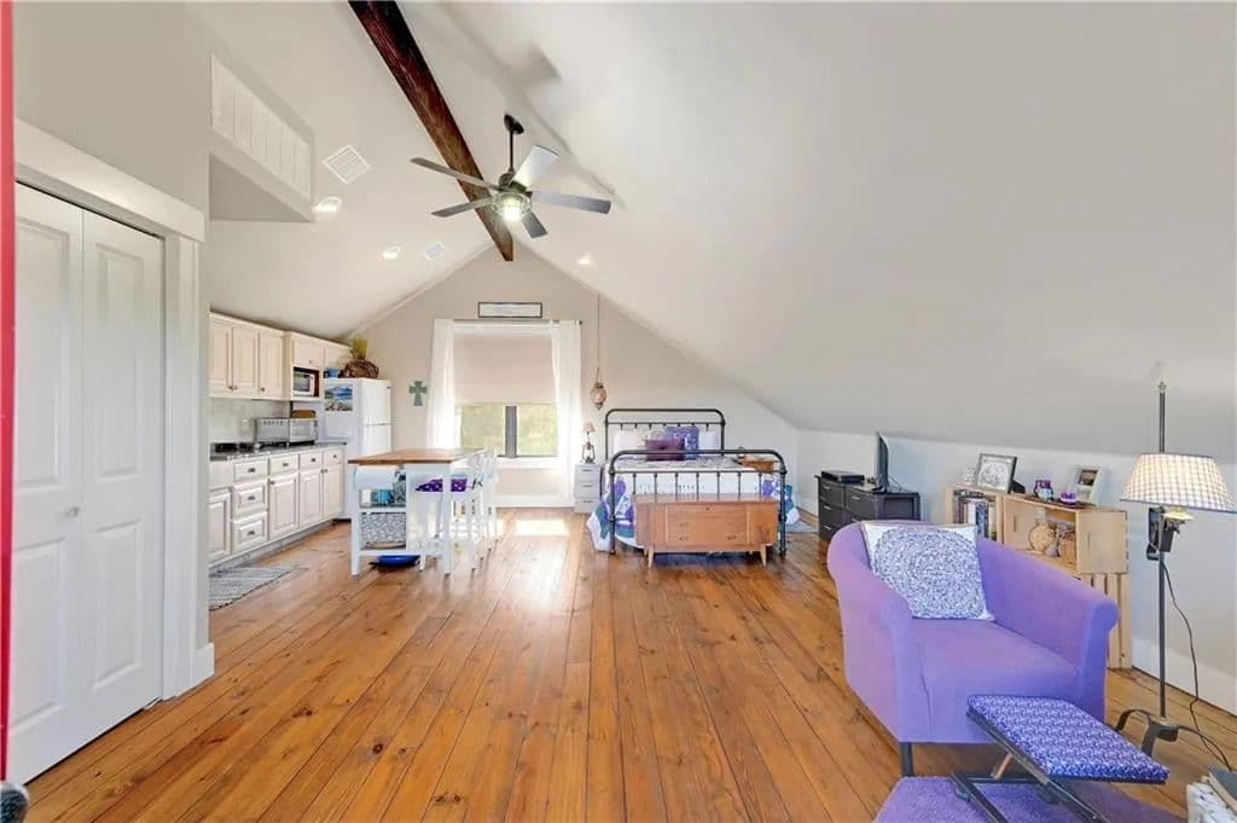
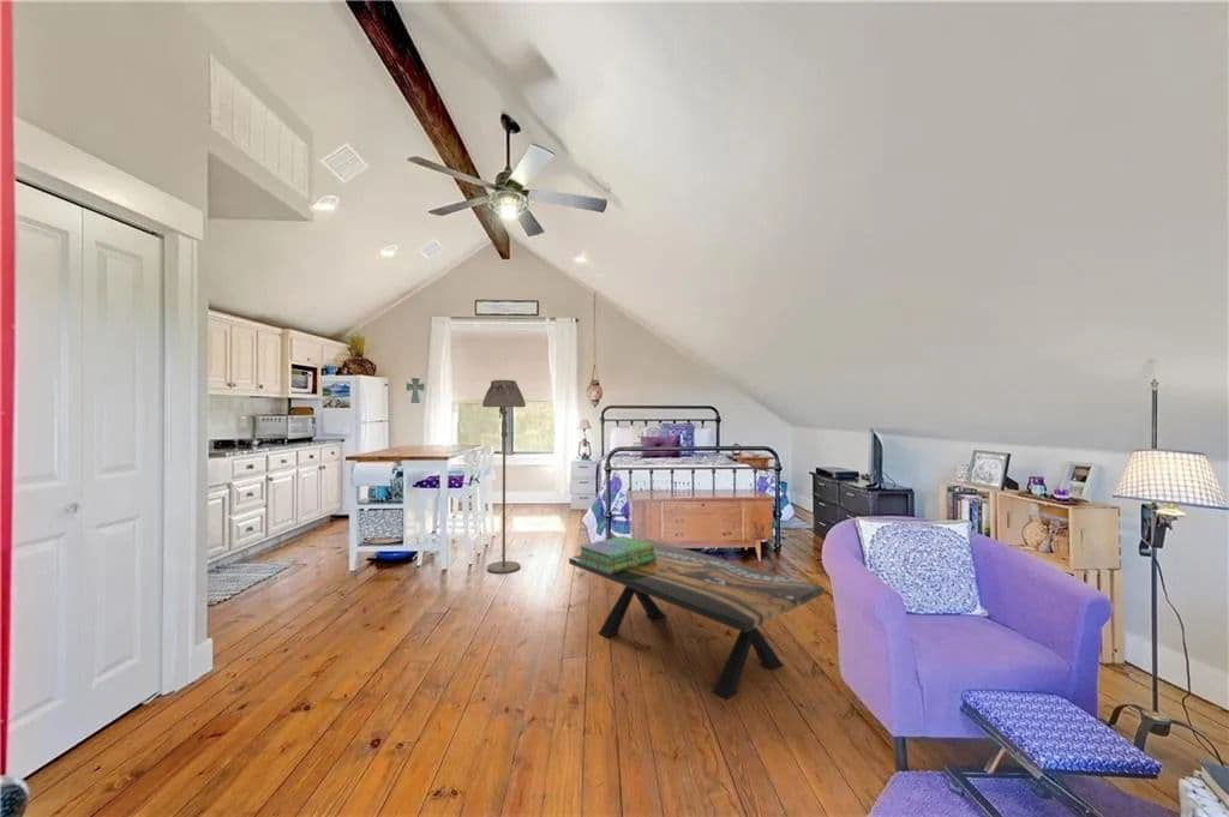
+ coffee table (684, 608)
+ floor lamp (503, 474)
+ stack of books (617, 553)
